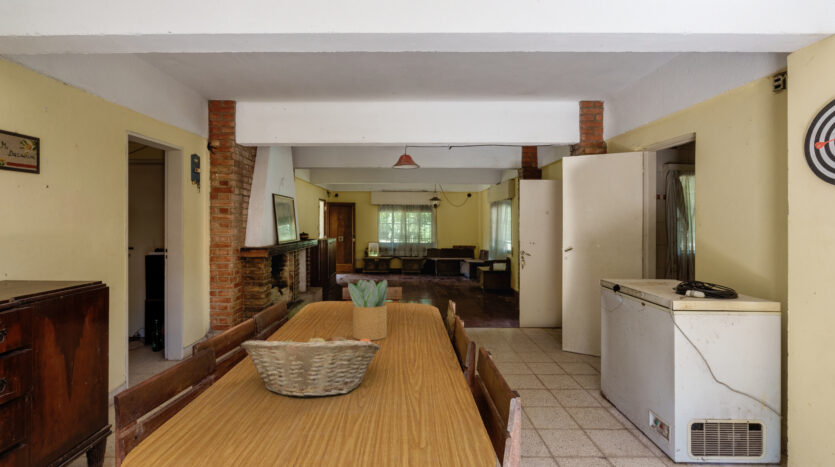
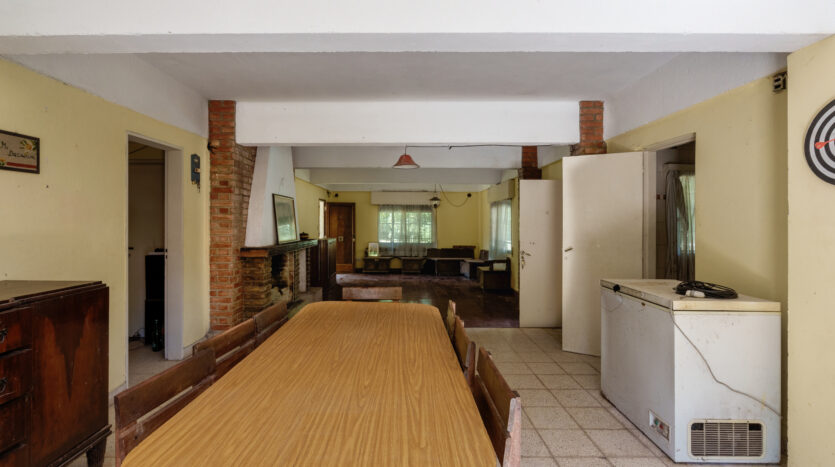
- potted plant (367, 307)
- fruit basket (312, 356)
